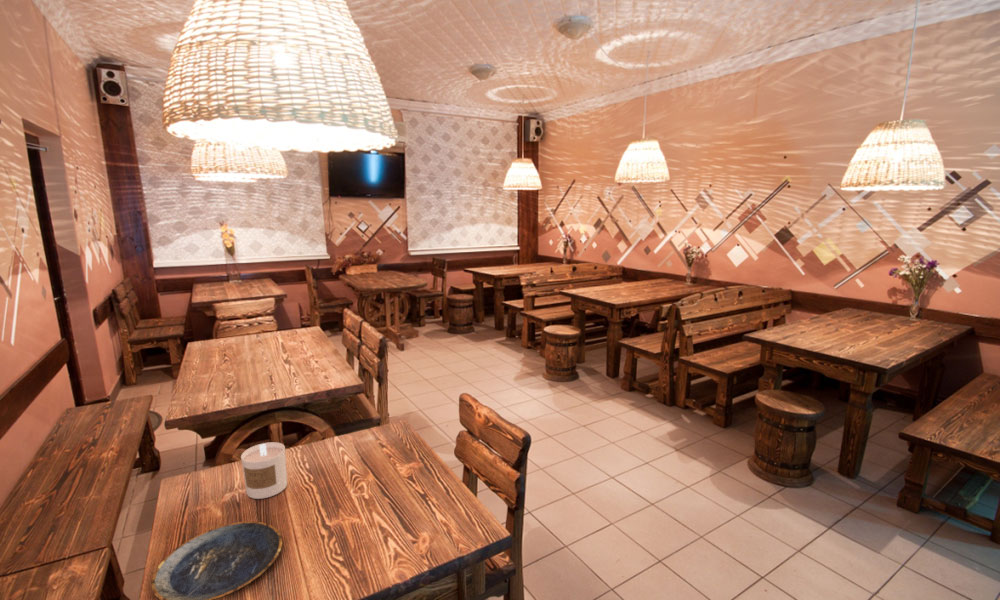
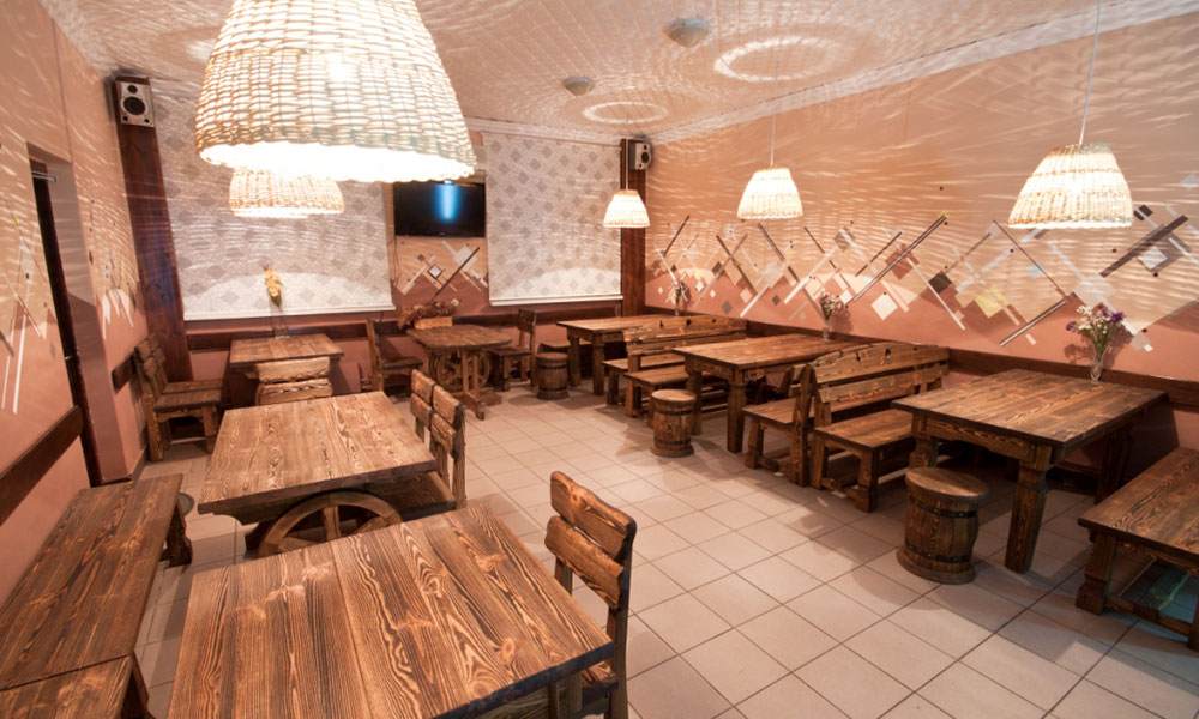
- plate (221, 560)
- candle (265, 466)
